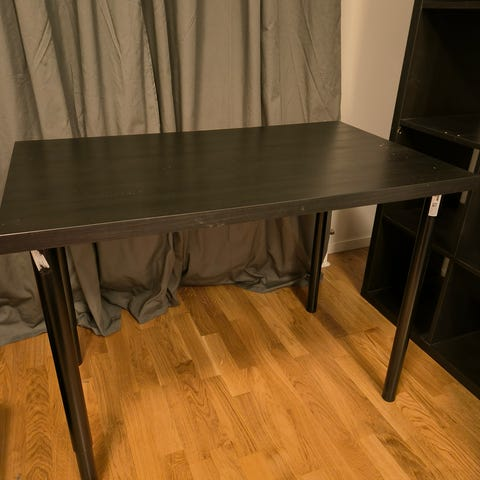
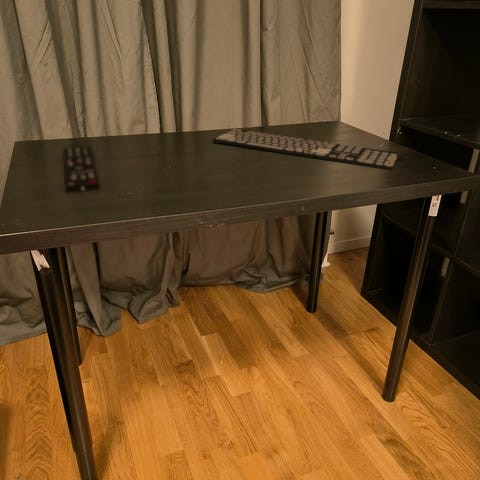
+ remote control (79, 166)
+ keyboard (303, 145)
